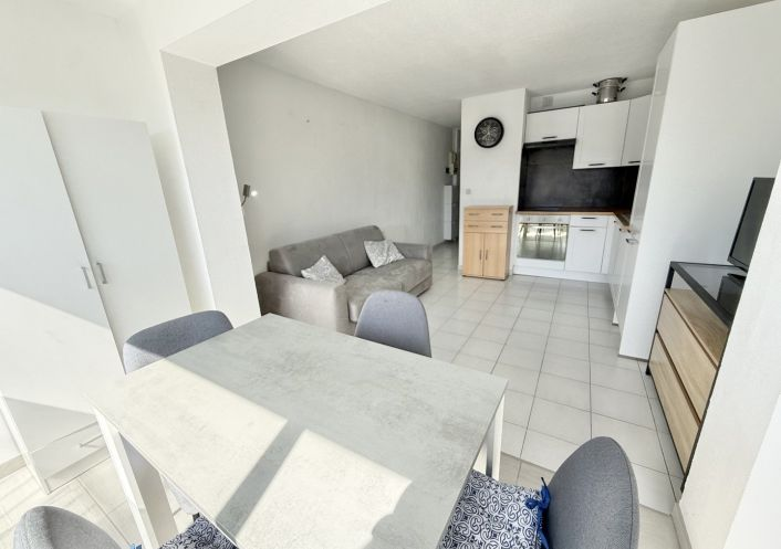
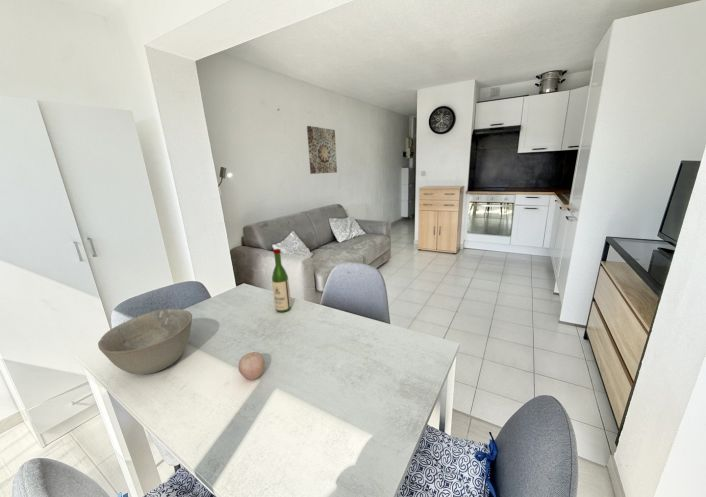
+ wine bottle (280, 280)
+ bowl (152, 345)
+ apple (251, 365)
+ wall art (323, 151)
